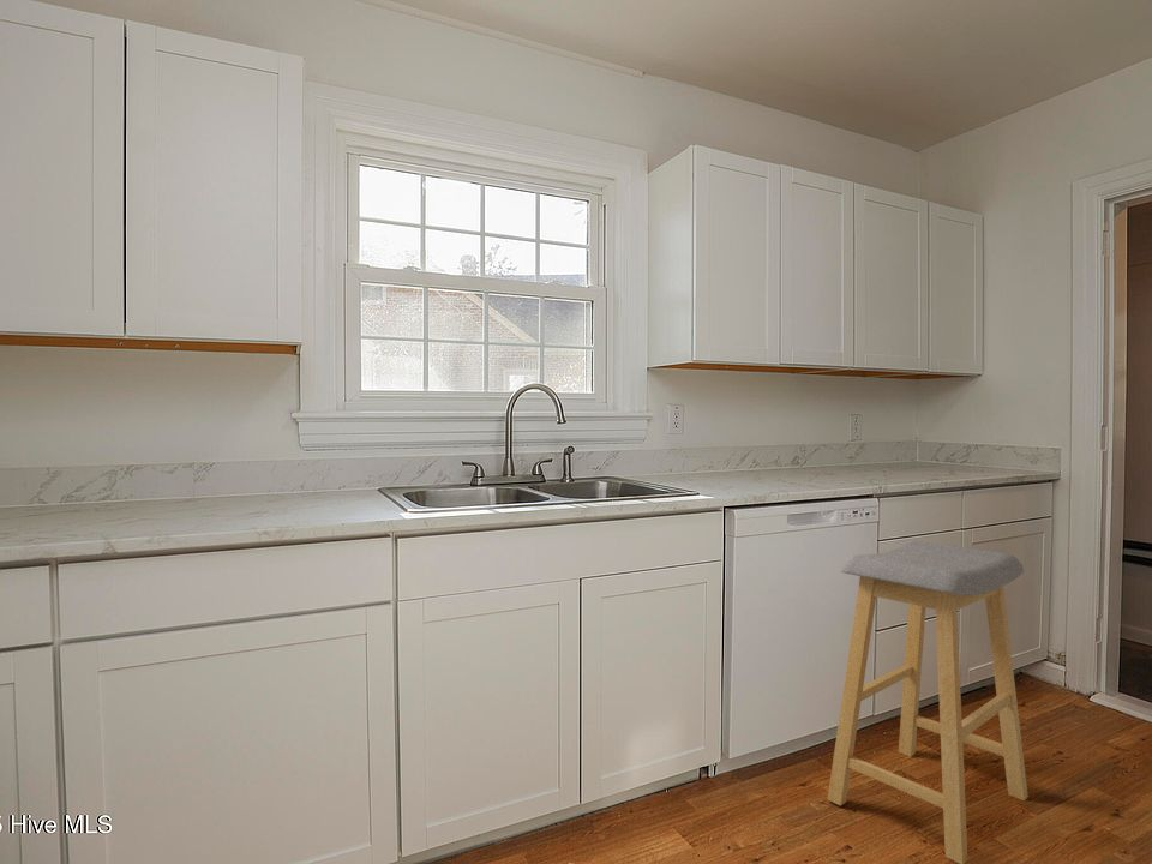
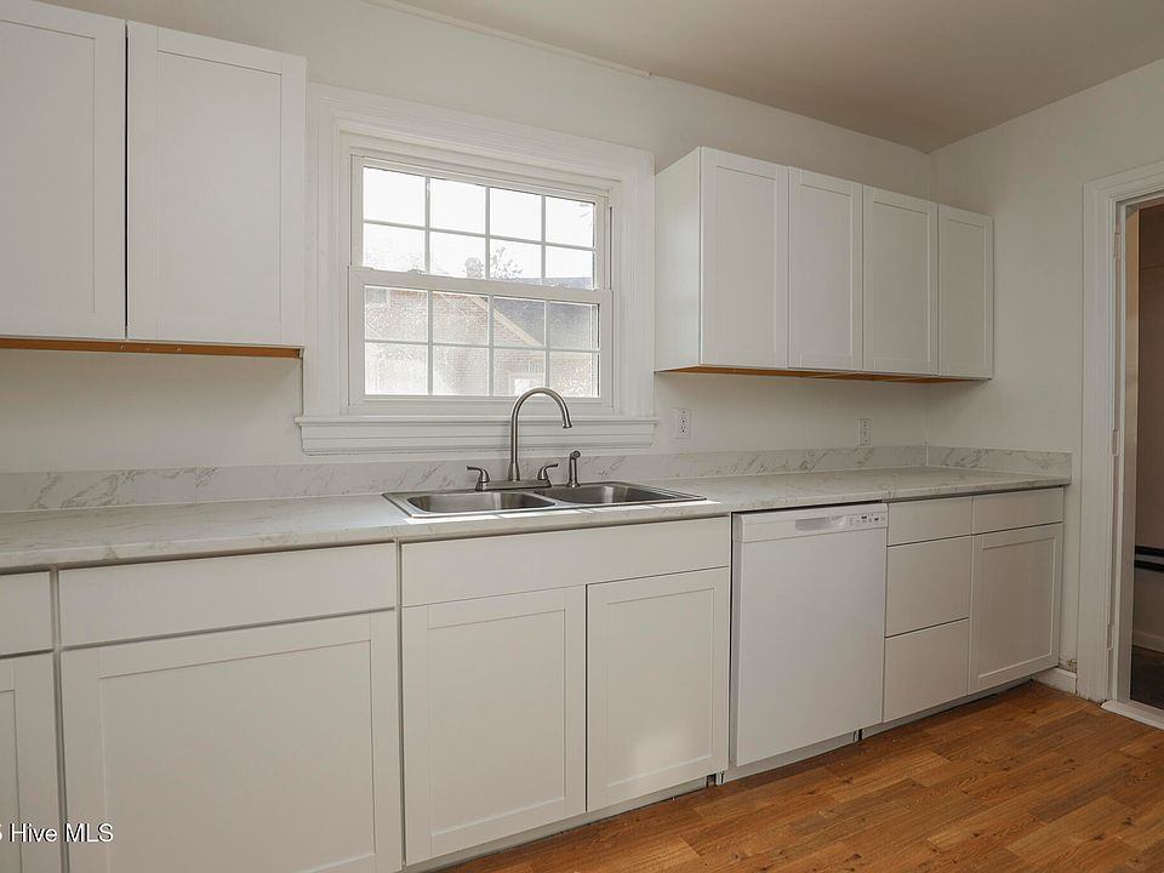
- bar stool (938, 676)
